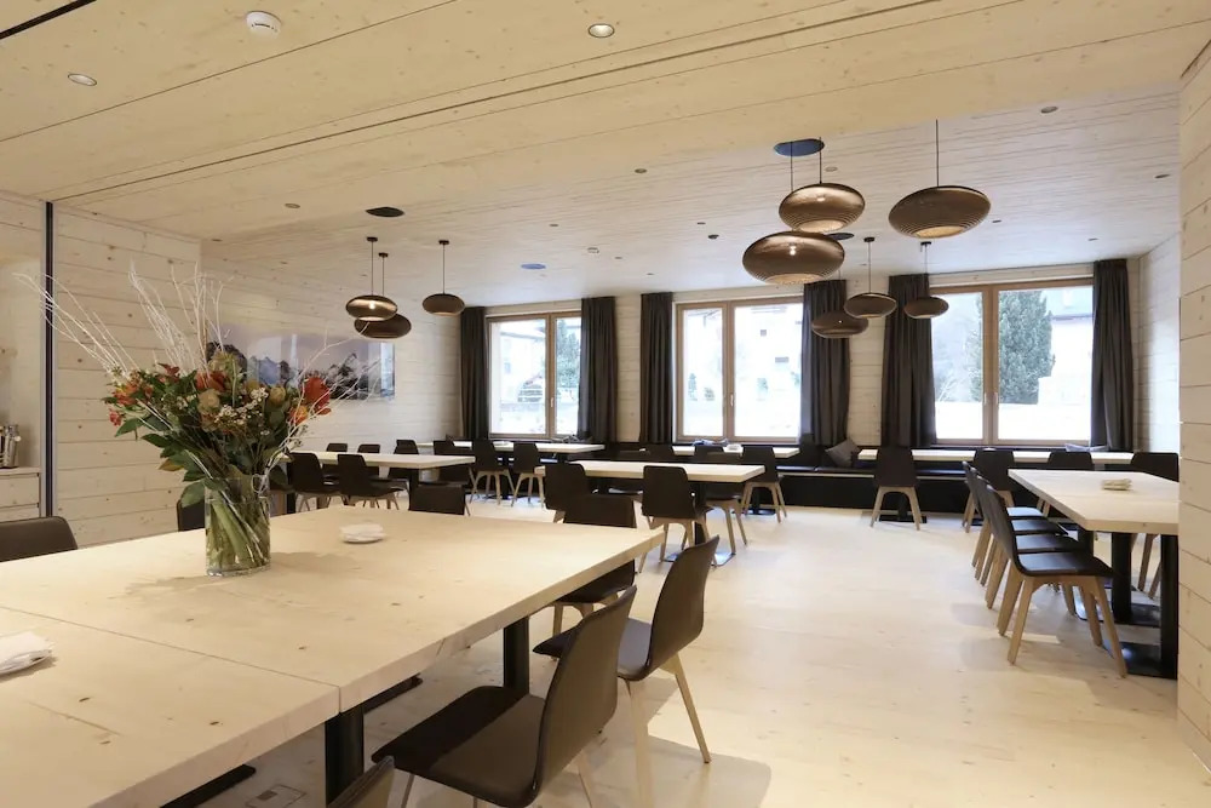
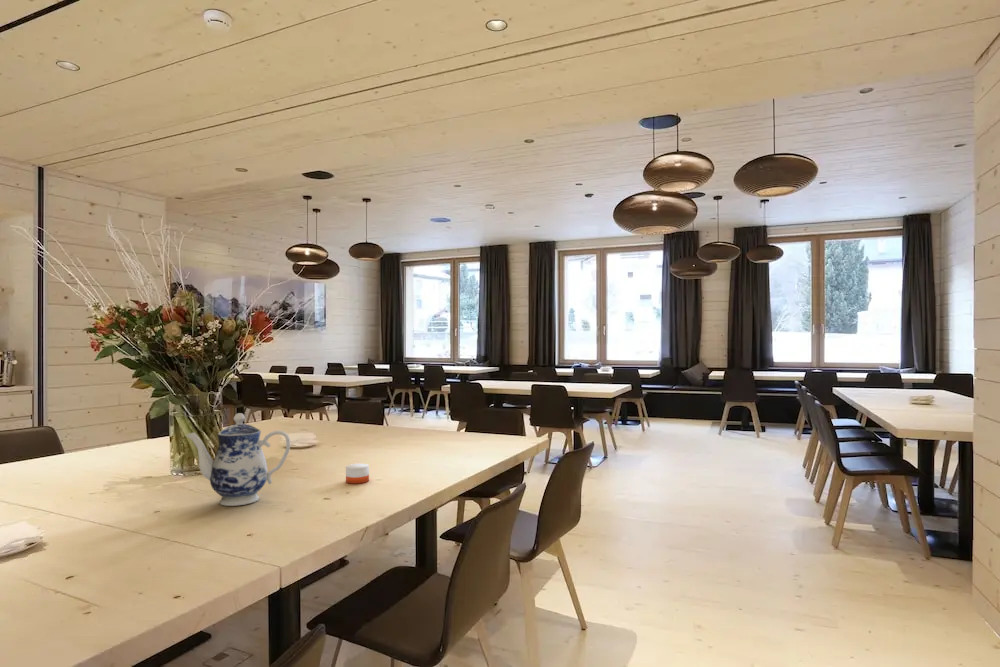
+ candle (357, 465)
+ teapot (239, 457)
